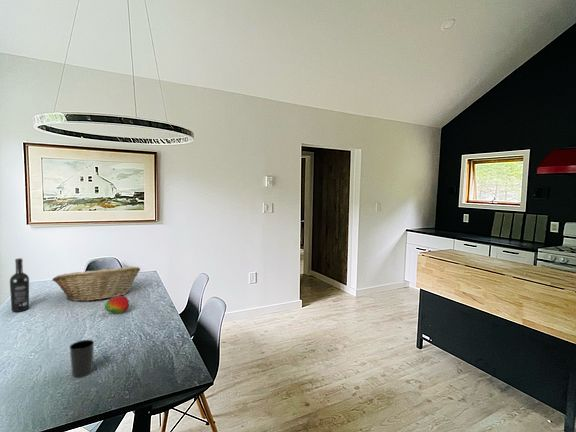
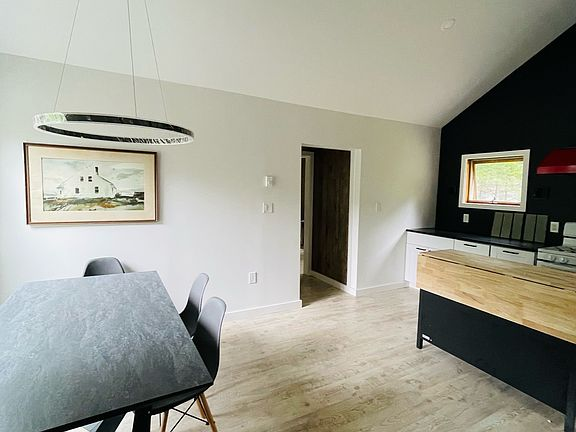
- fruit basket (99, 279)
- fruit (117, 304)
- wine bottle (19, 284)
- cup (82, 359)
